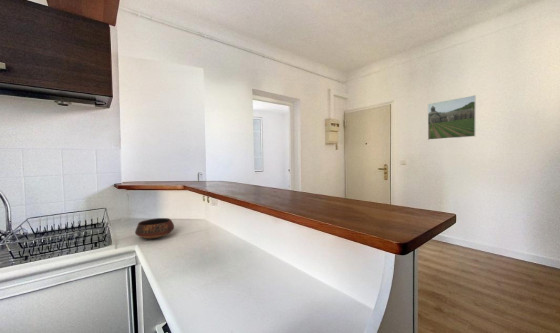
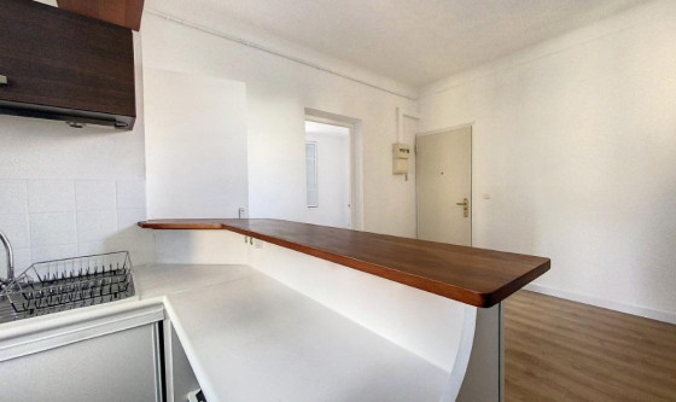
- bowl (155, 229)
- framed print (450, 119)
